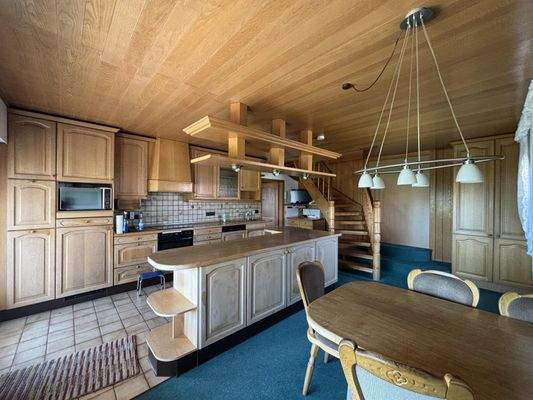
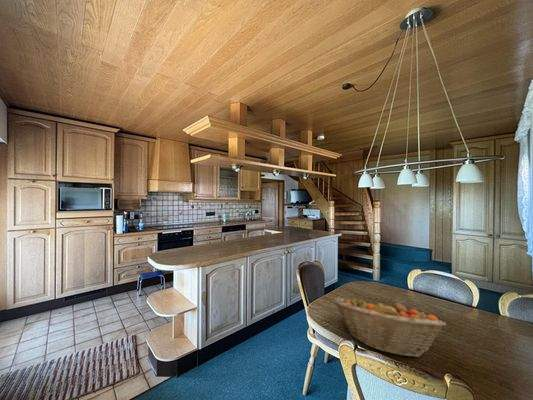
+ fruit basket (383, 318)
